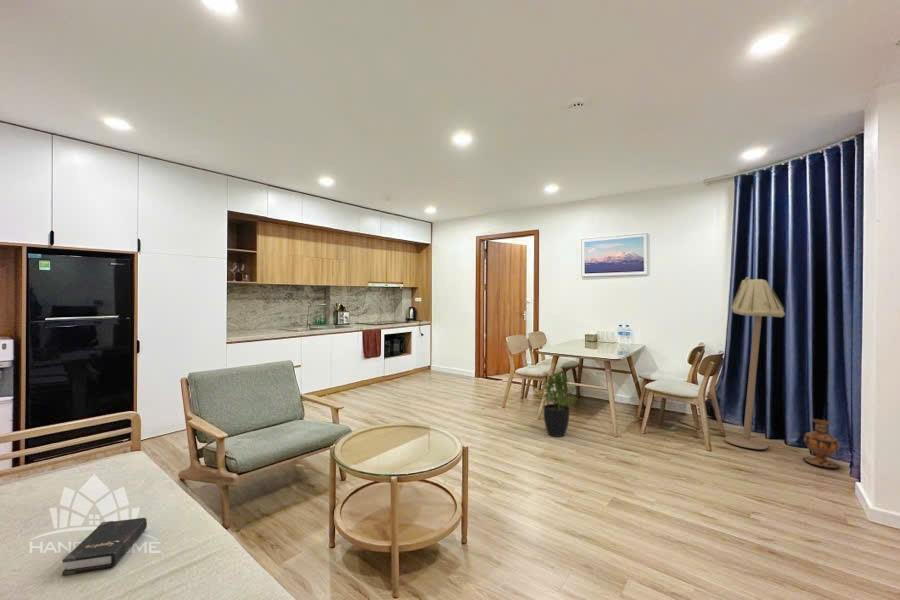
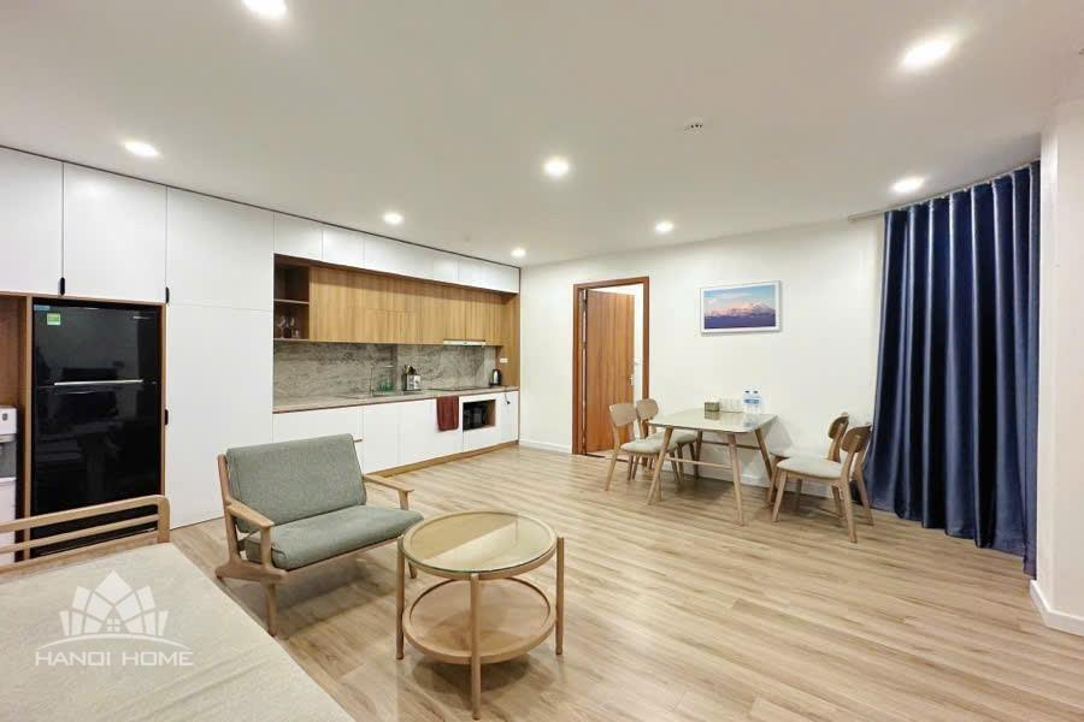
- floor lamp (754, 359)
- hardback book (108, 543)
- potted plant (556, 403)
- vase (821, 441)
